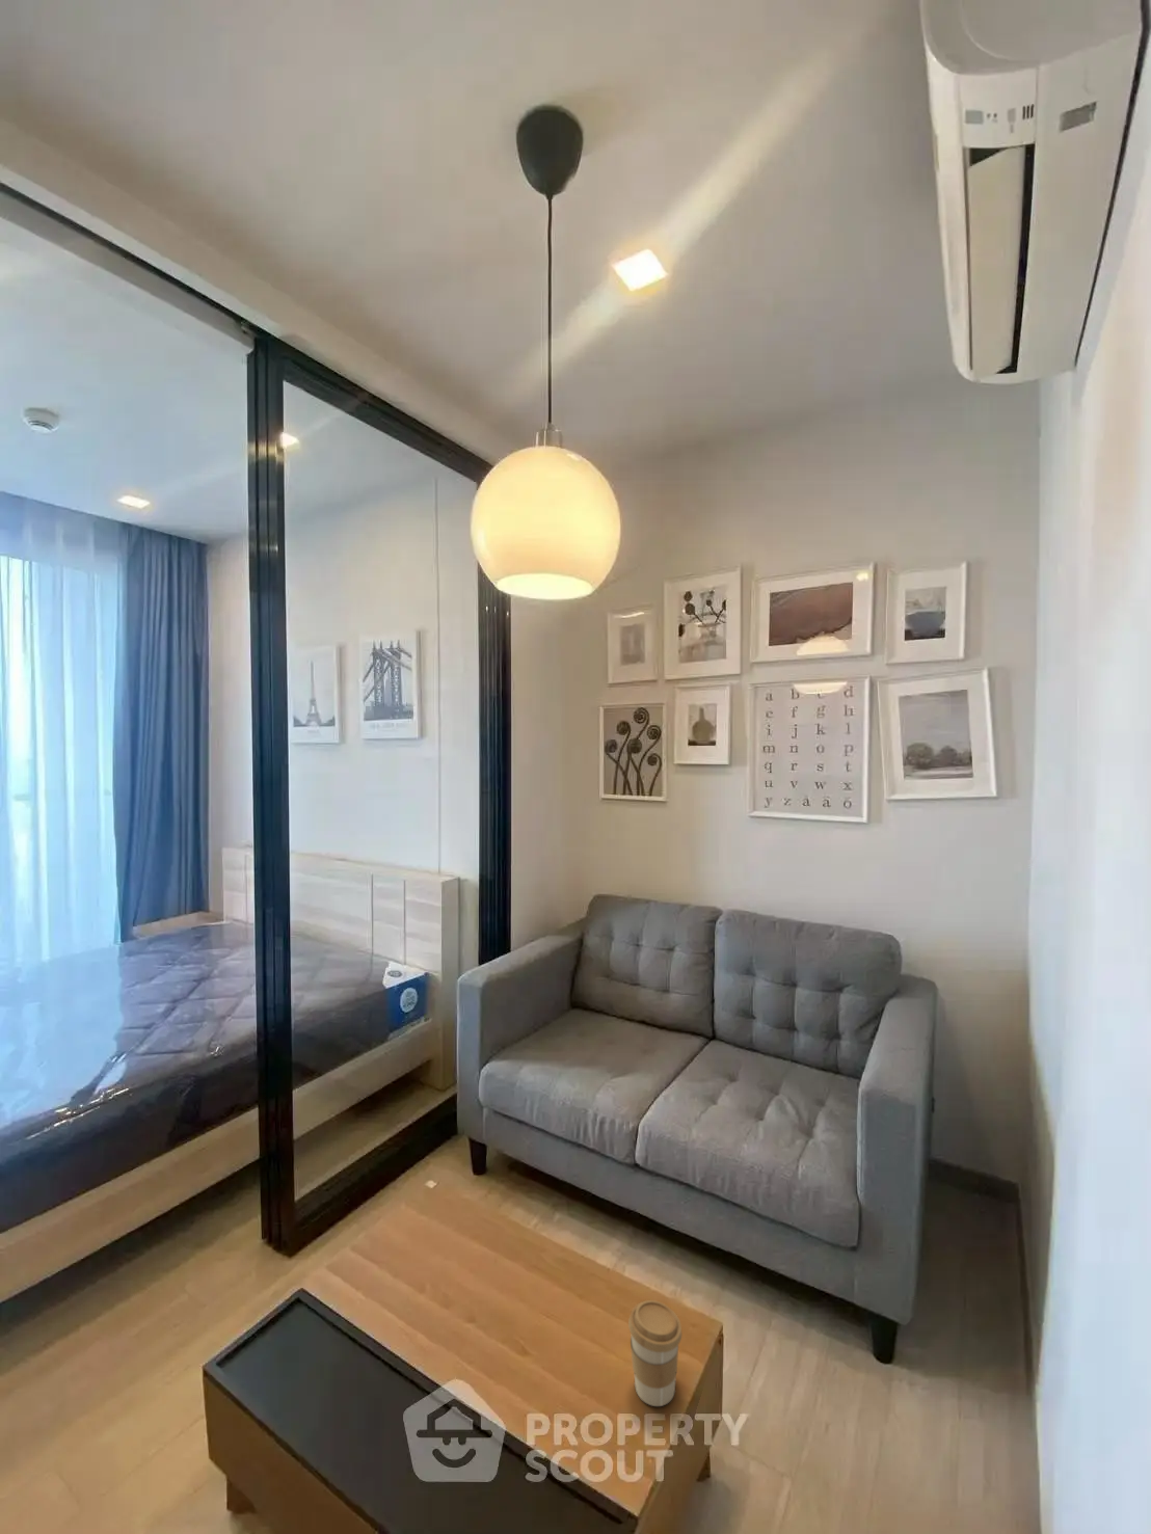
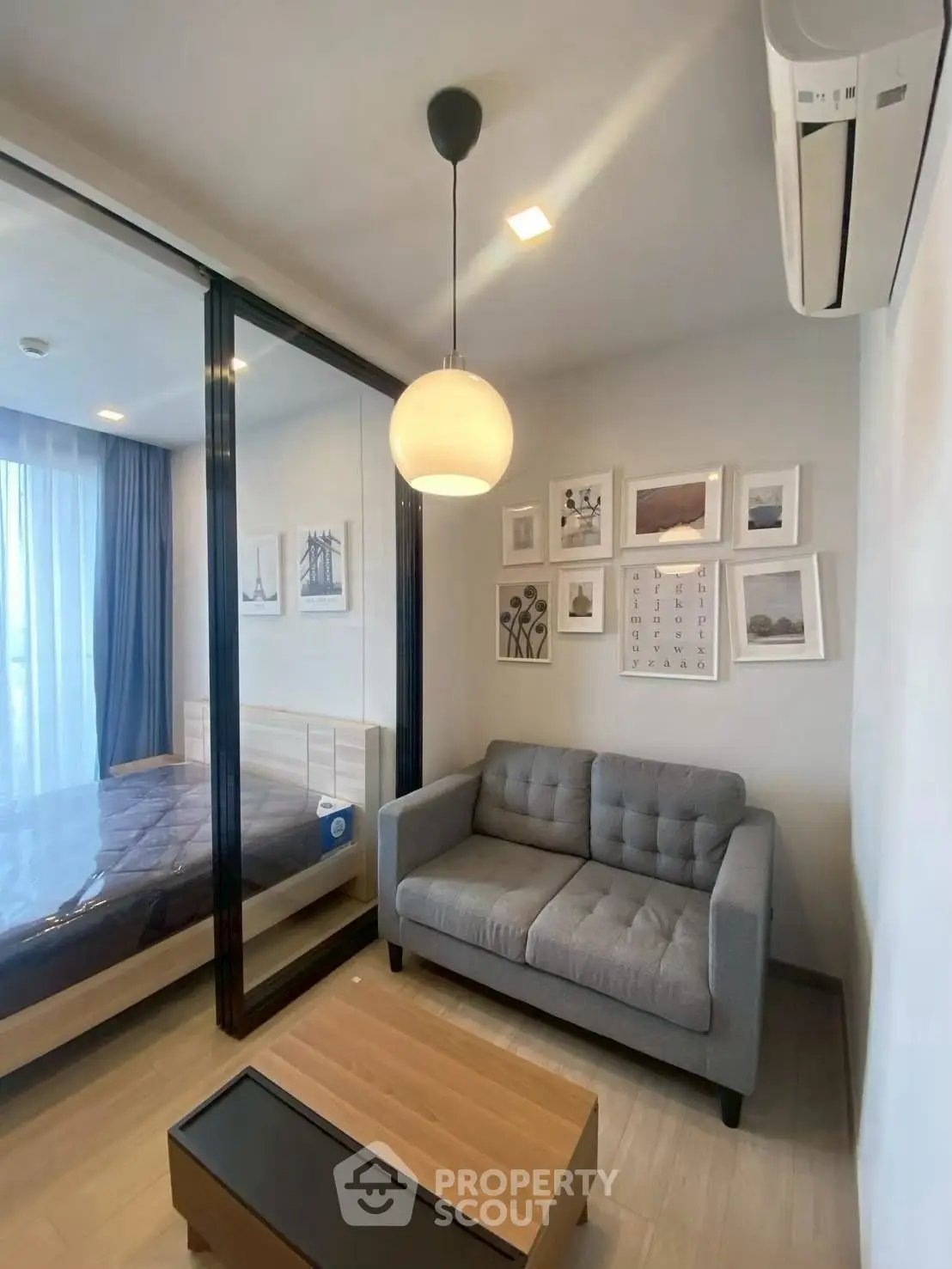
- coffee cup (654, 1350)
